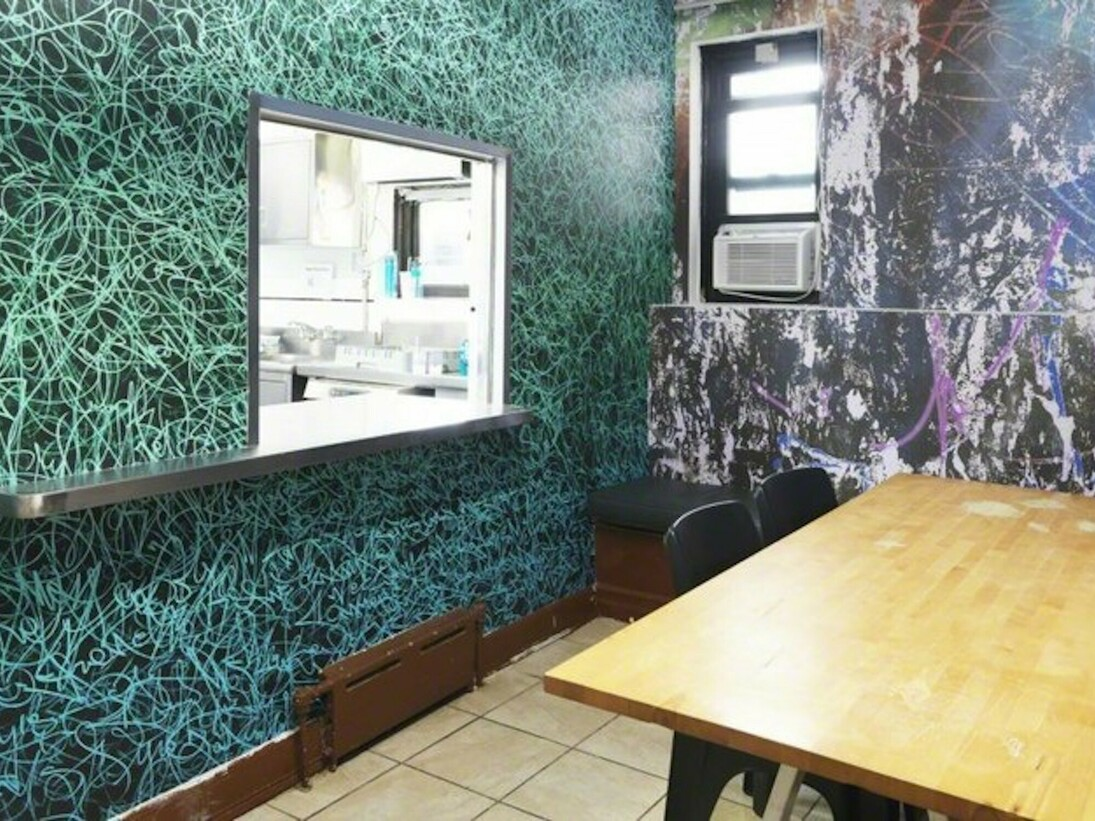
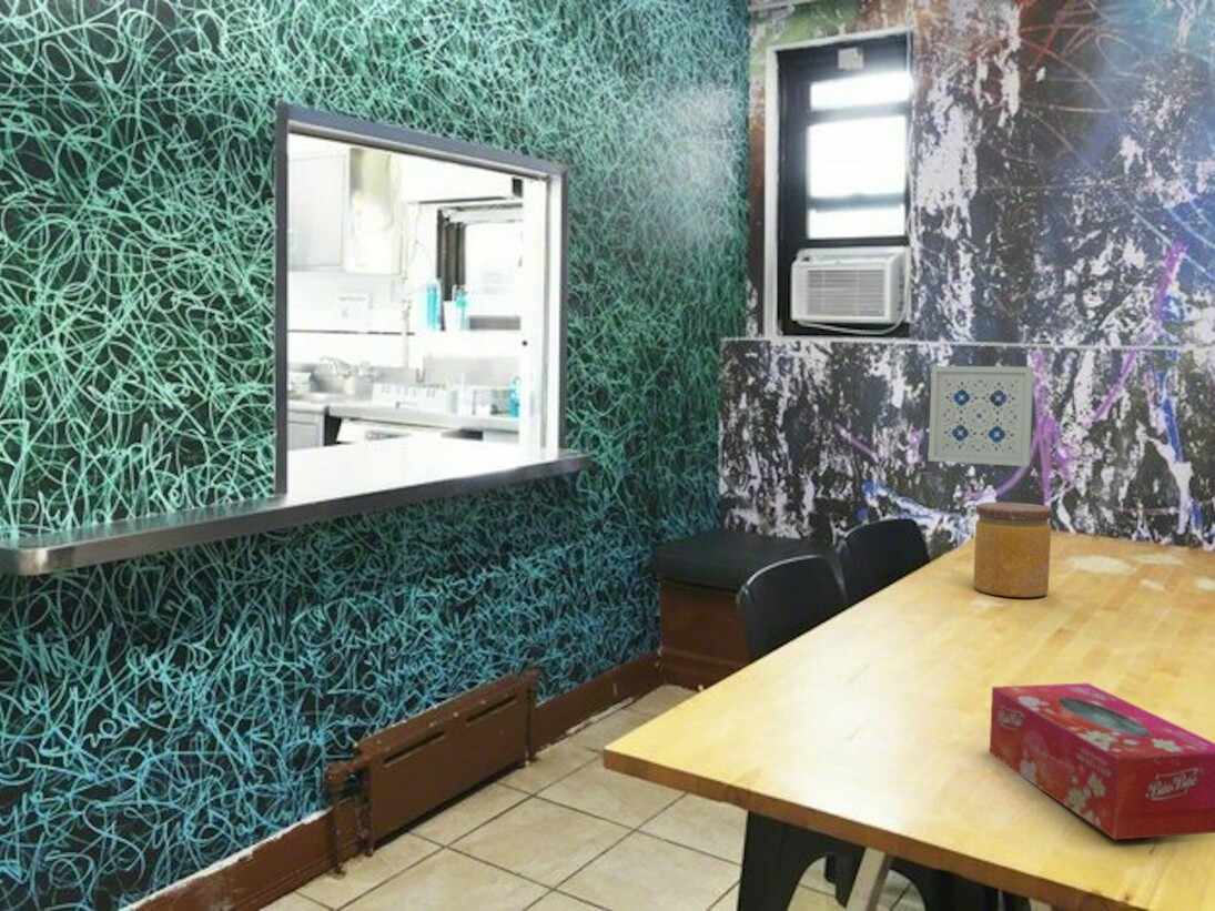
+ jar (1012, 548)
+ wall art (979, 415)
+ tissue box (1100, 752)
